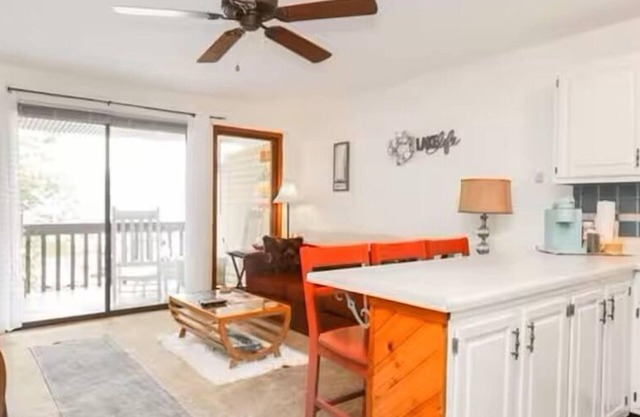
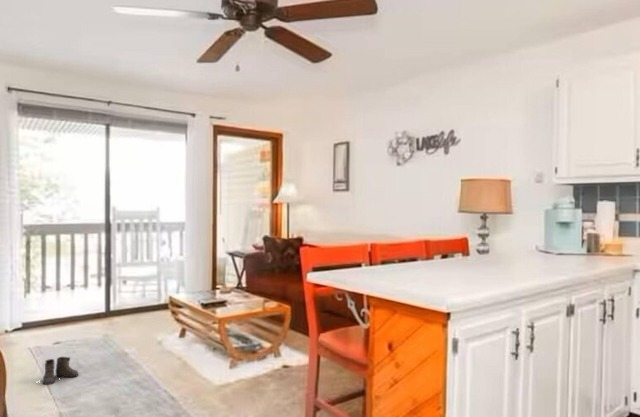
+ boots (57, 369)
